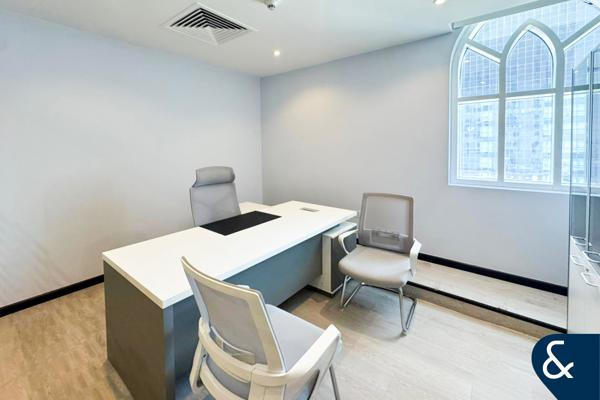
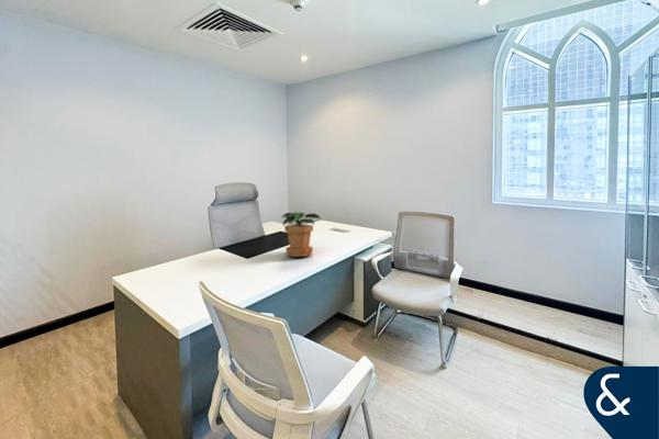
+ potted plant (300, 233)
